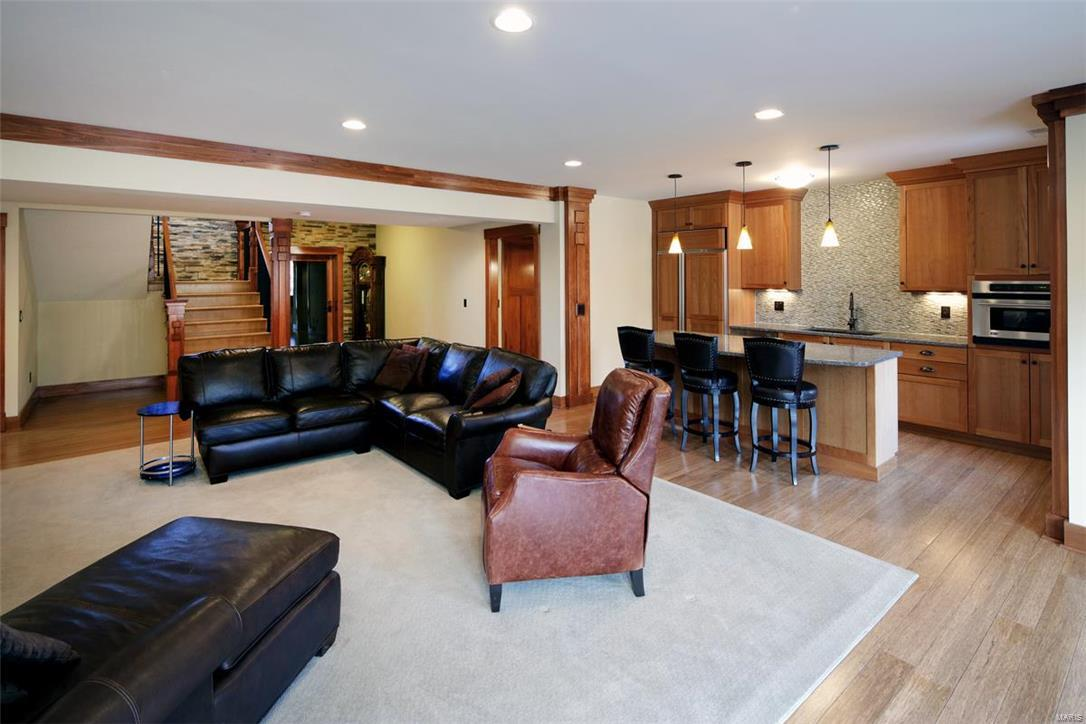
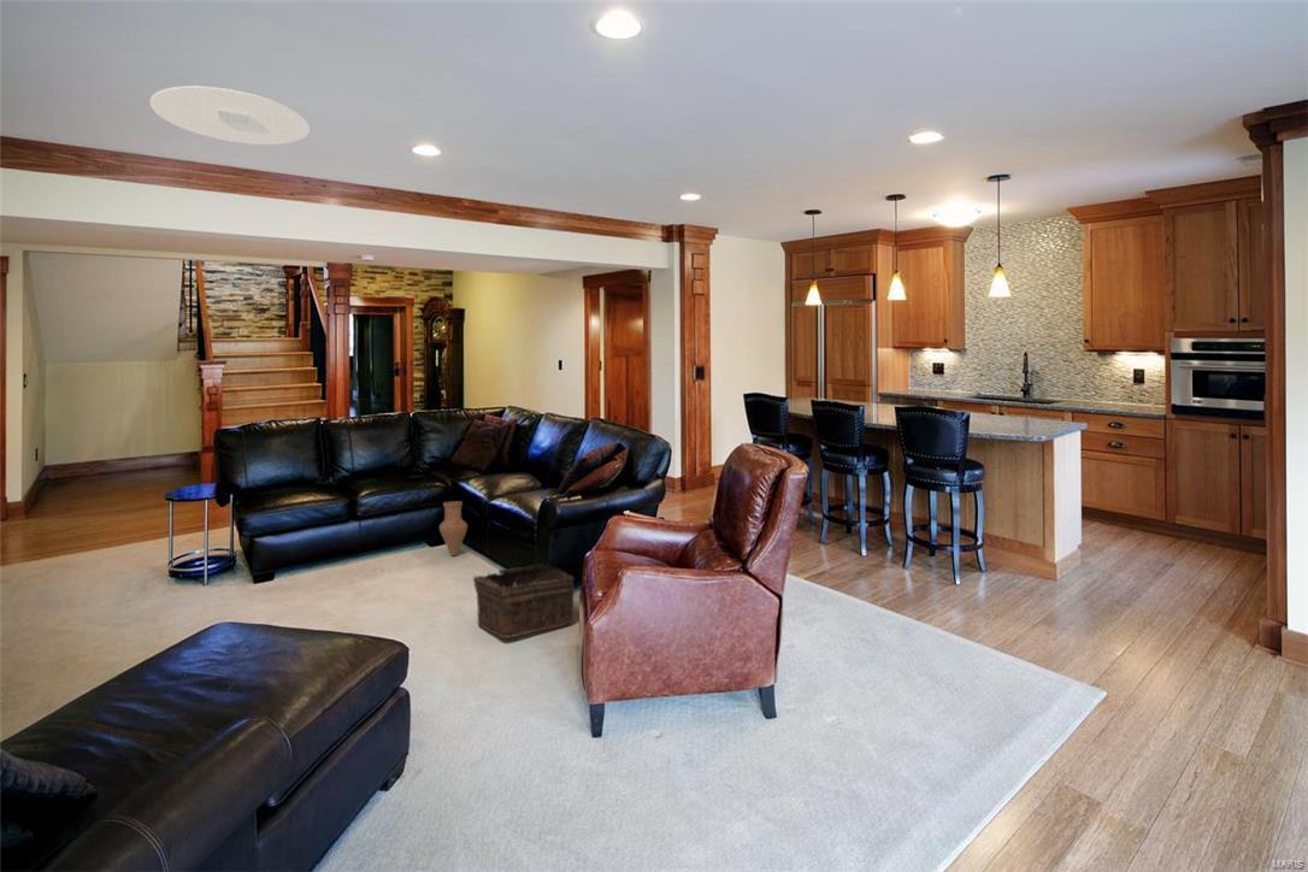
+ ceiling light (232, 111)
+ vase (453, 529)
+ basket (522, 594)
